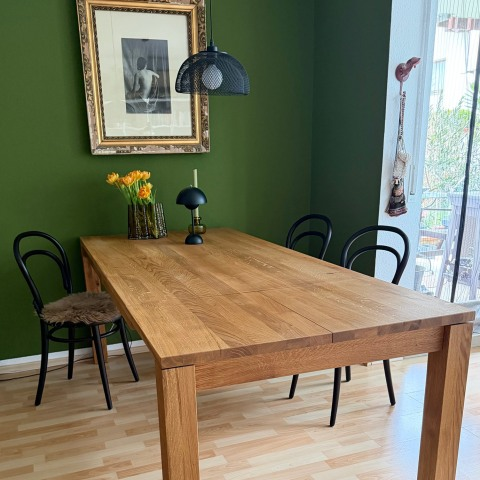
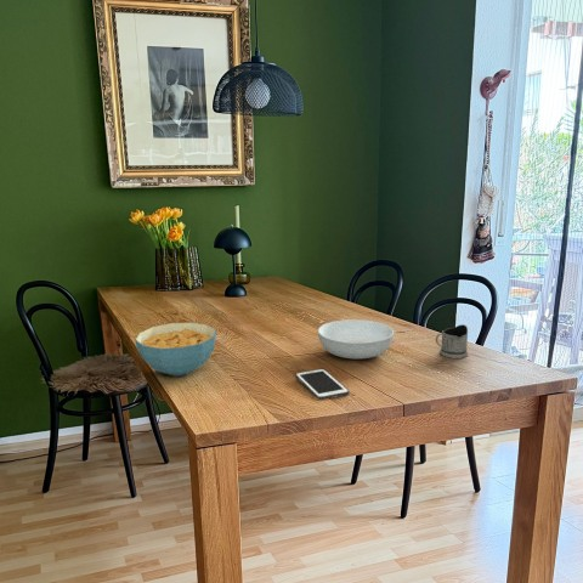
+ tea glass holder (451, 340)
+ cell phone (321, 383)
+ cereal bowl (177, 352)
+ serving bowl (355, 341)
